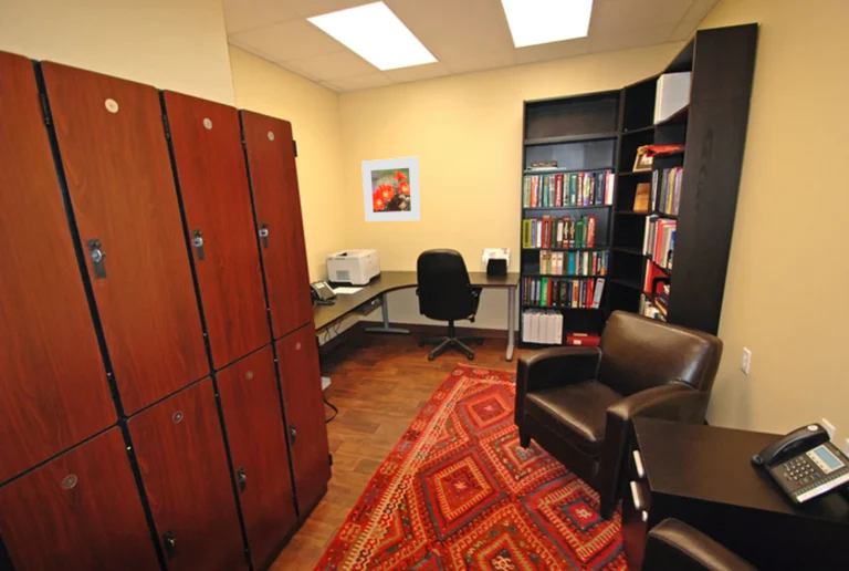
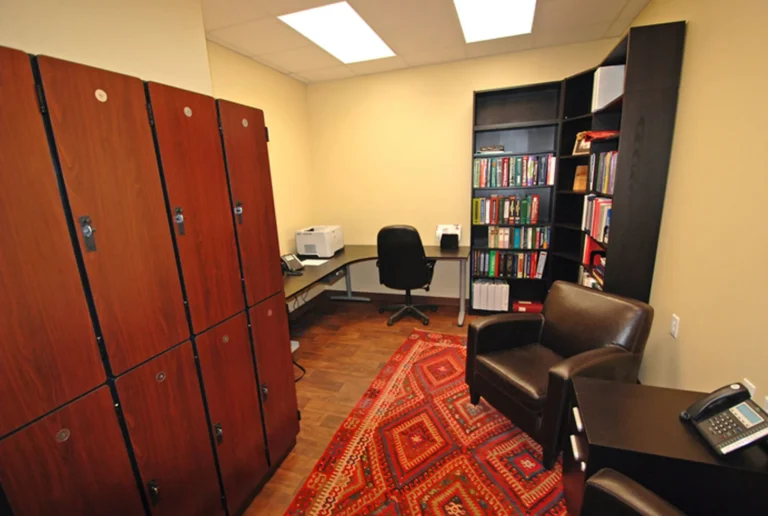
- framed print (390, 190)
